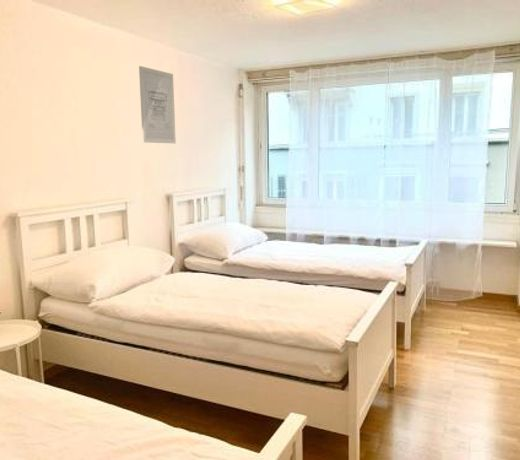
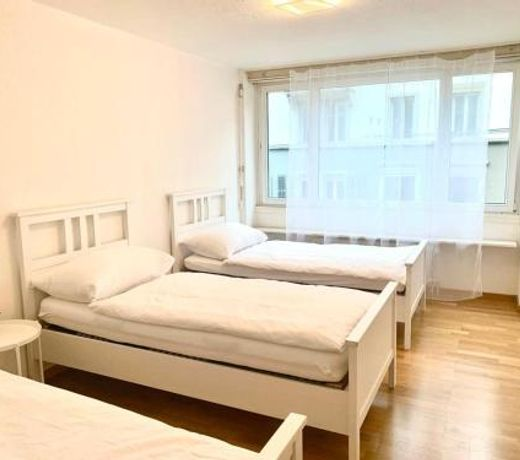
- wall art (158, 107)
